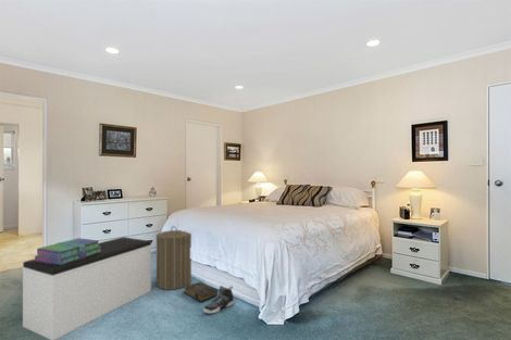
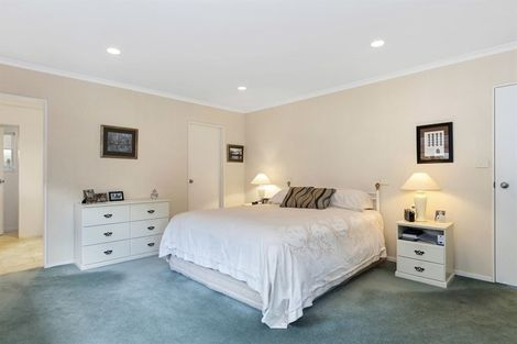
- bench (95, 277)
- sneaker (219, 298)
- book (200, 290)
- laundry hamper (174, 254)
- stack of books (70, 250)
